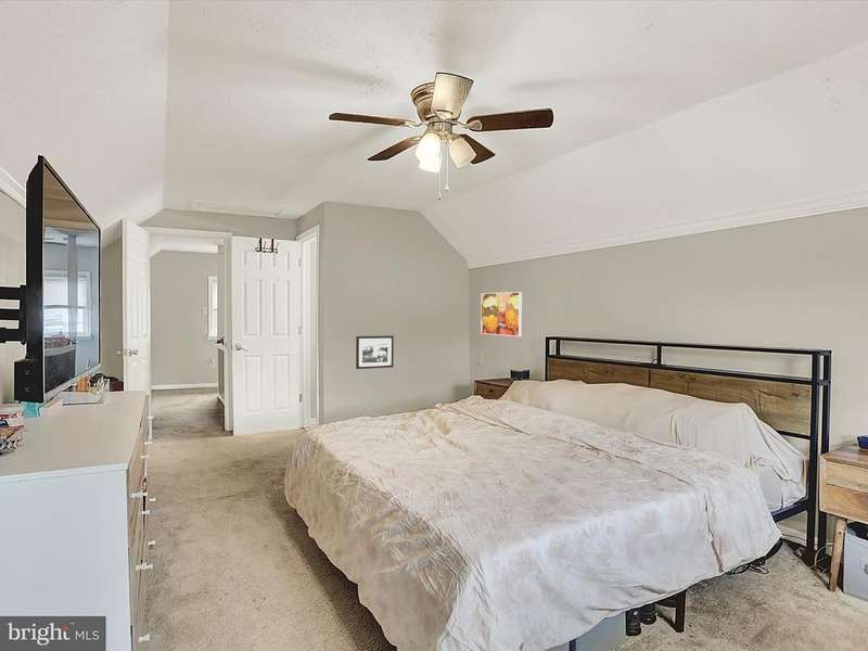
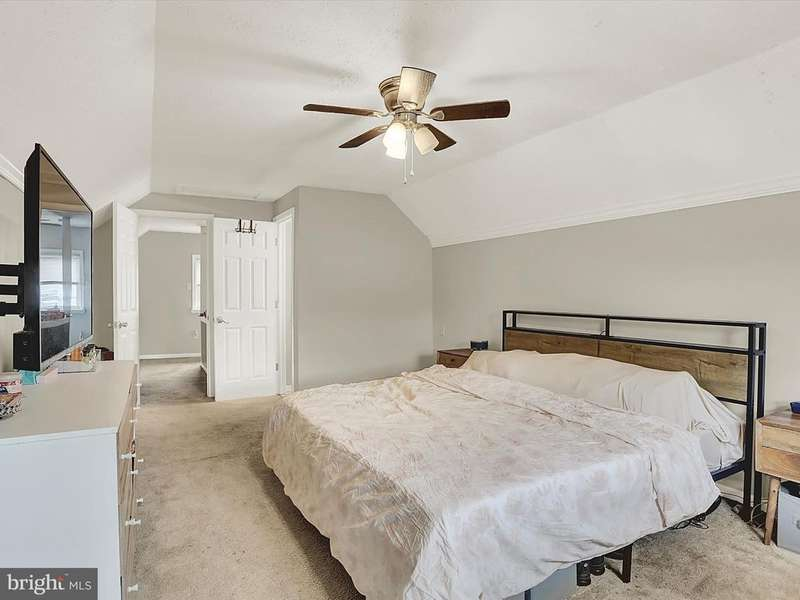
- picture frame (374, 352)
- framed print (500, 314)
